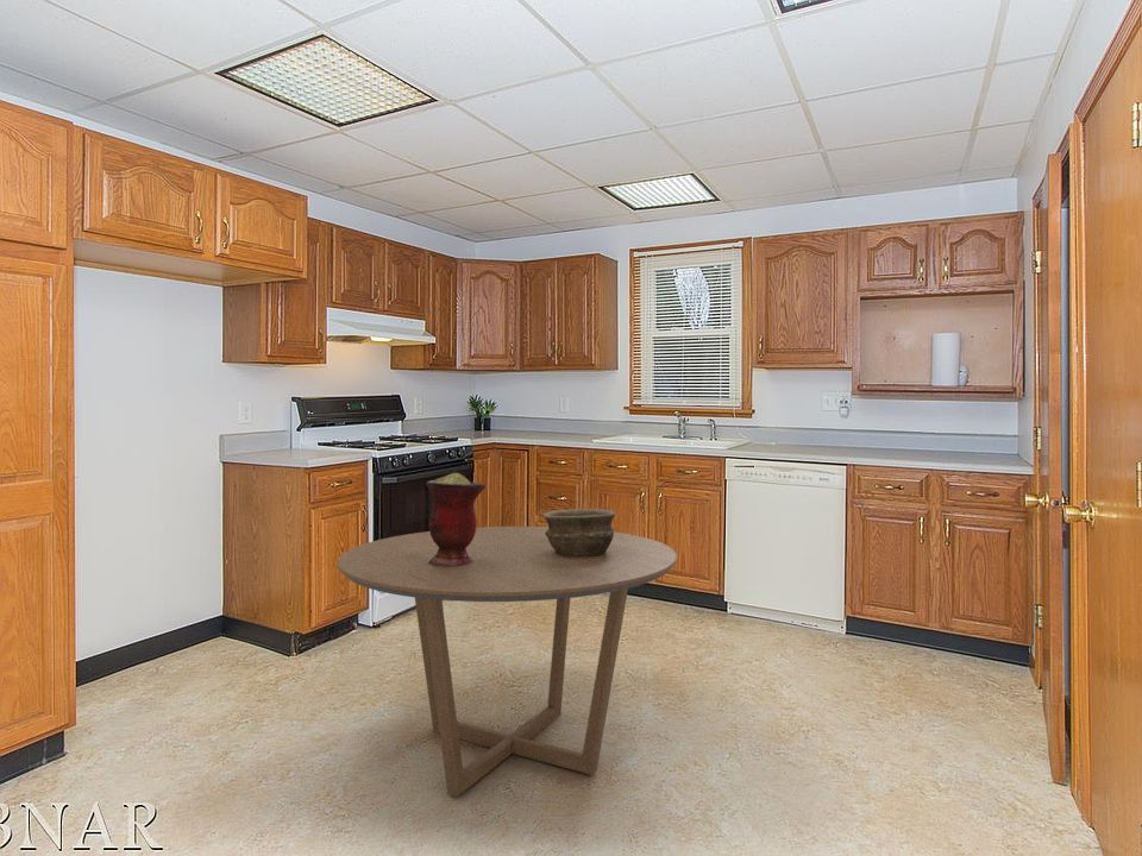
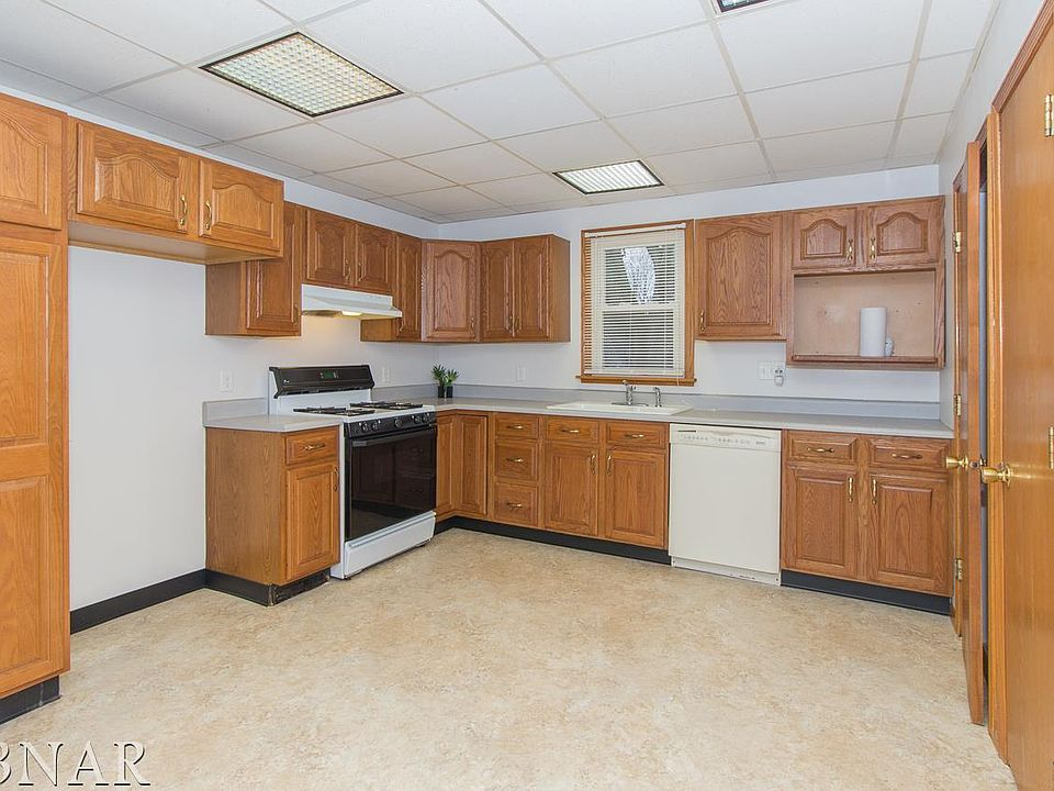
- vase (456, 516)
- bowl (578, 530)
- dining table (552, 650)
